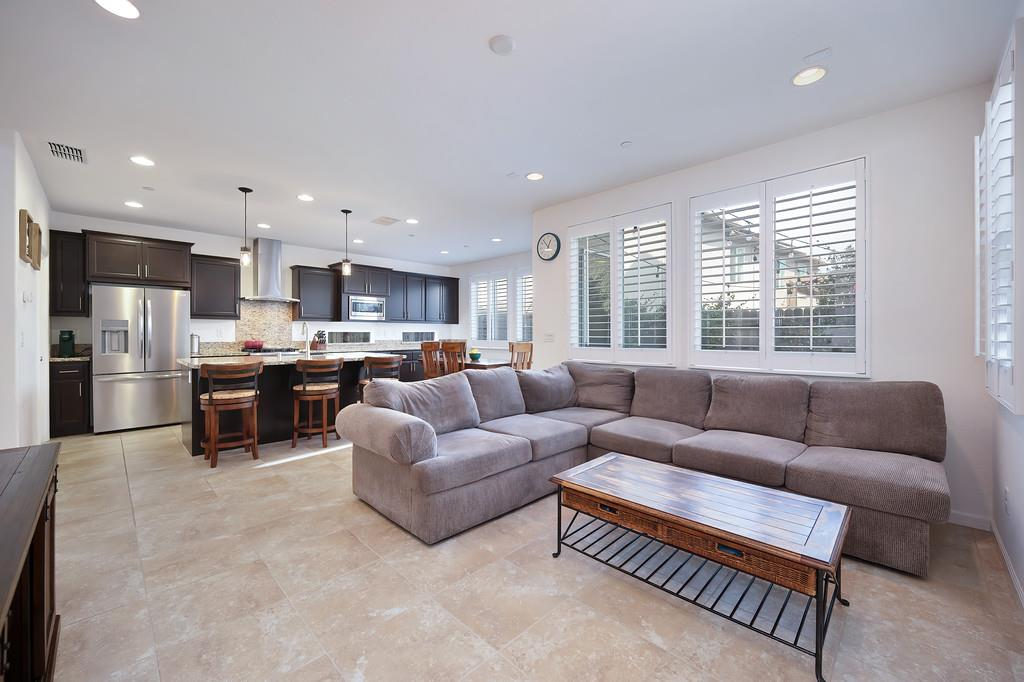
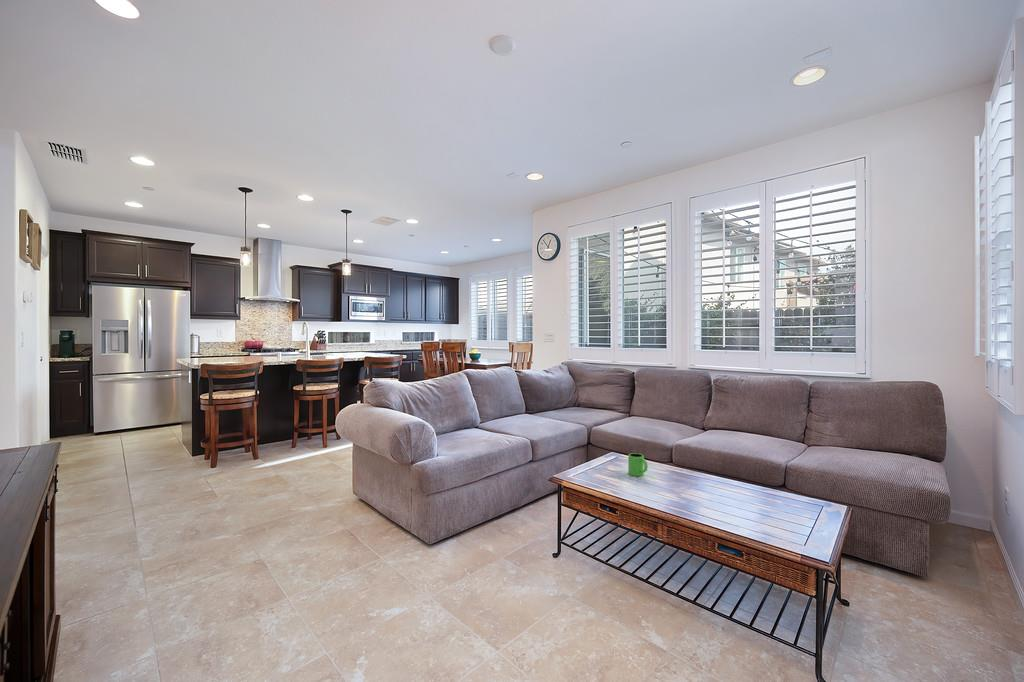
+ mug (638, 465)
